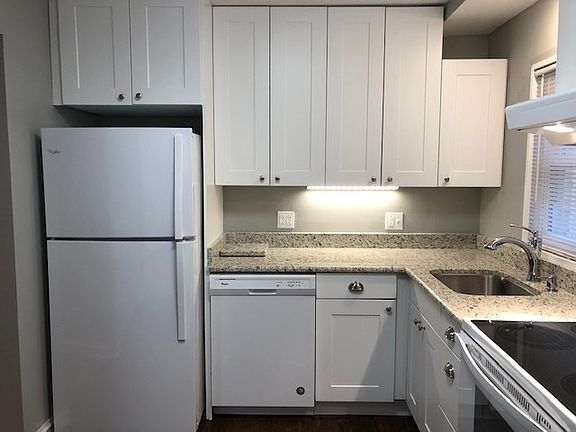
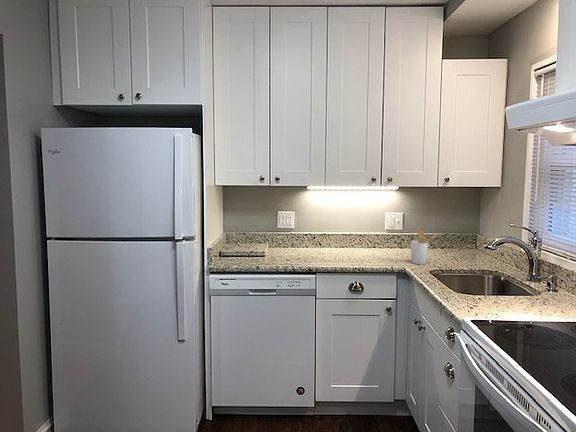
+ utensil holder (424, 247)
